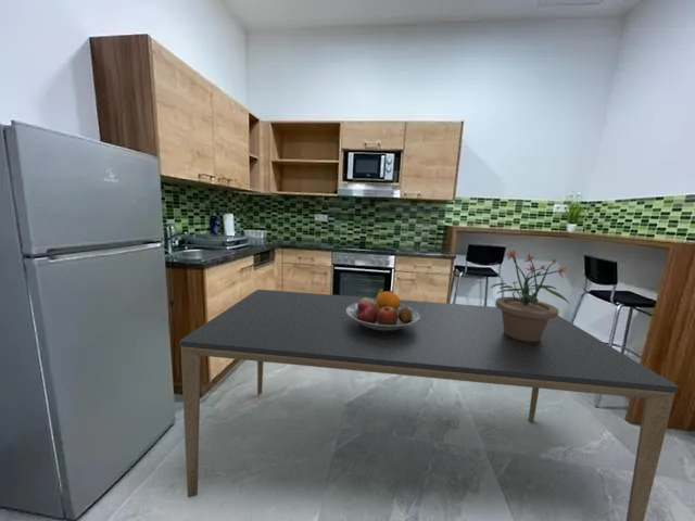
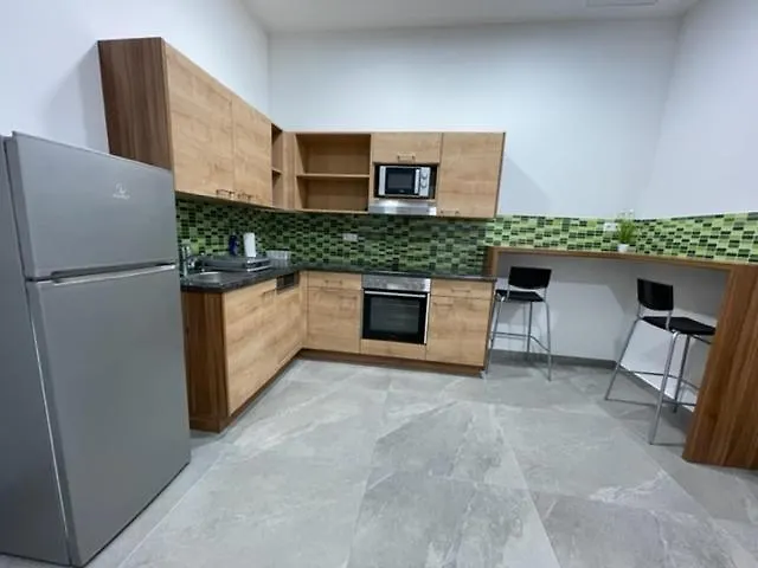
- potted plant (525, 293)
- fruit bowl (382, 308)
- dining table (402, 374)
